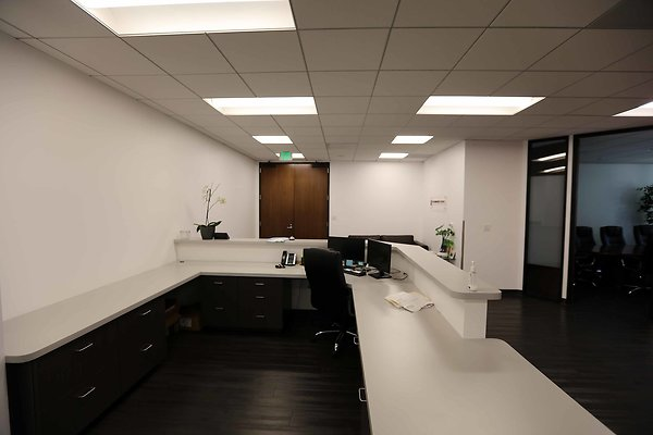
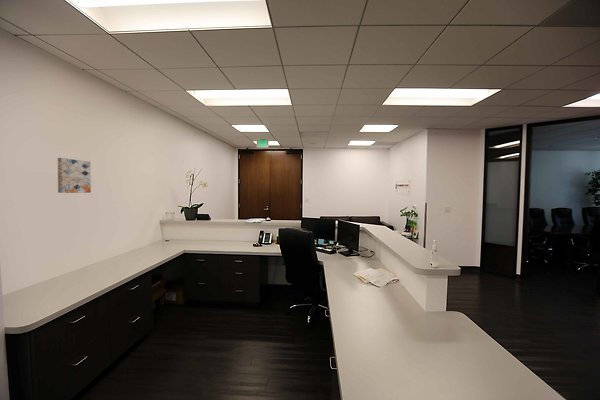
+ wall art (75, 176)
